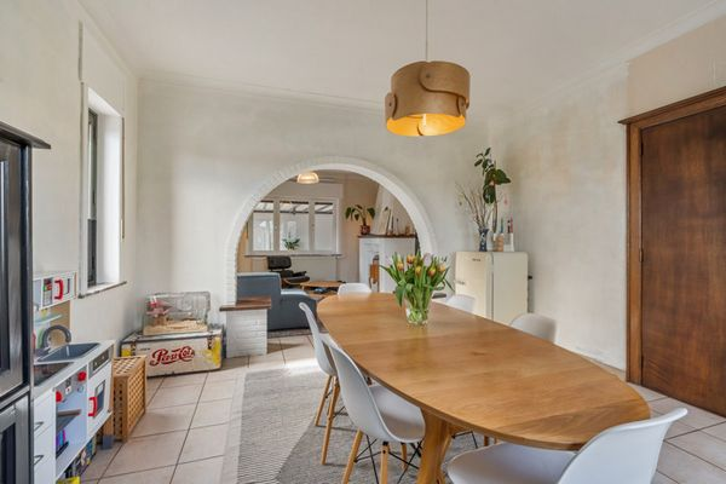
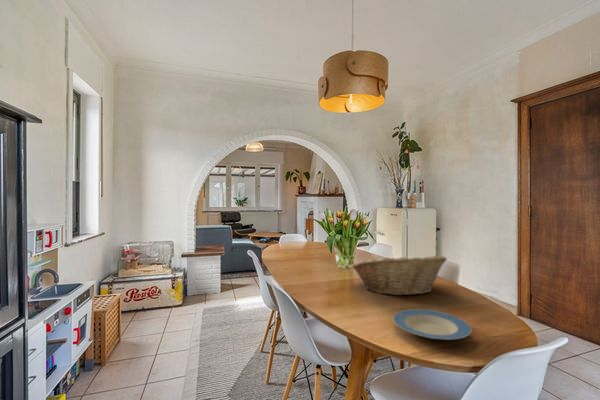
+ fruit basket (398, 270)
+ plate (430, 326)
